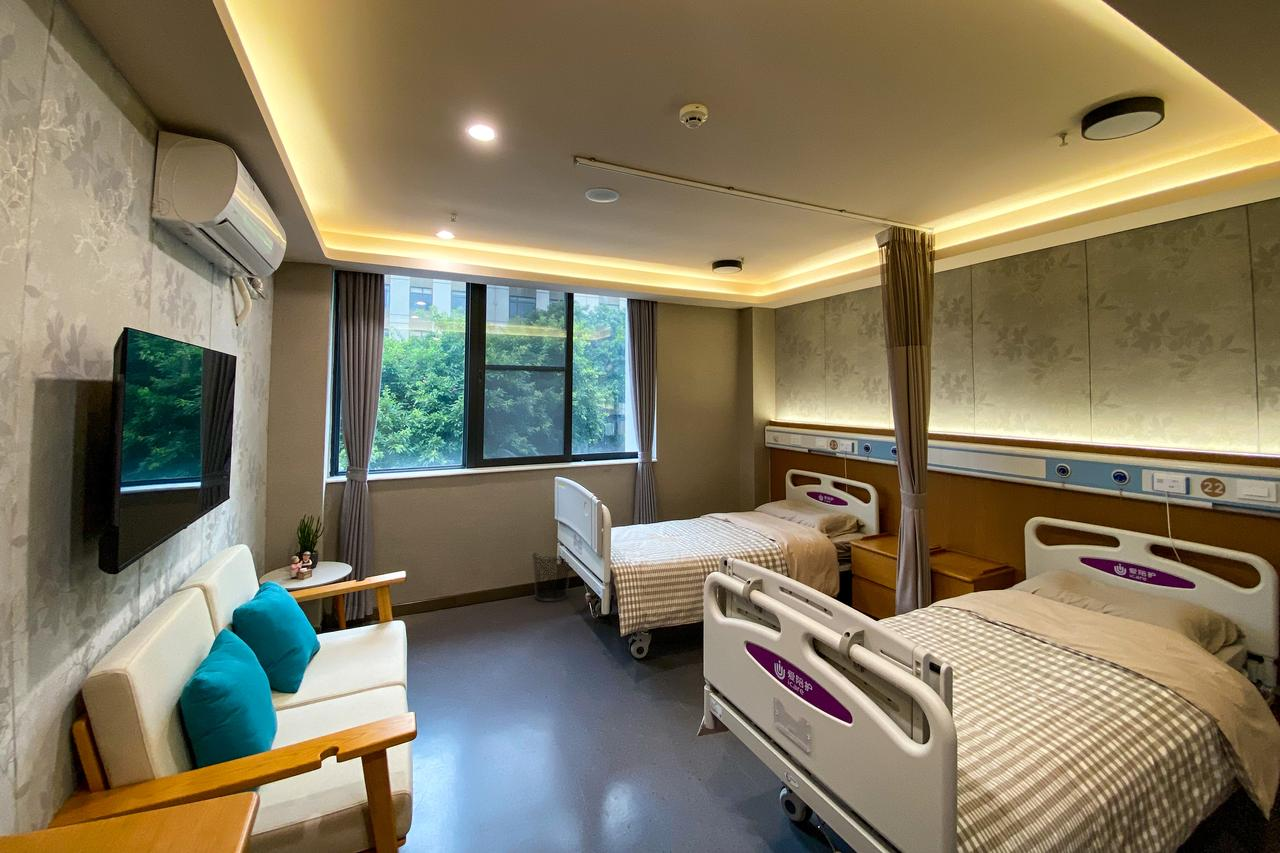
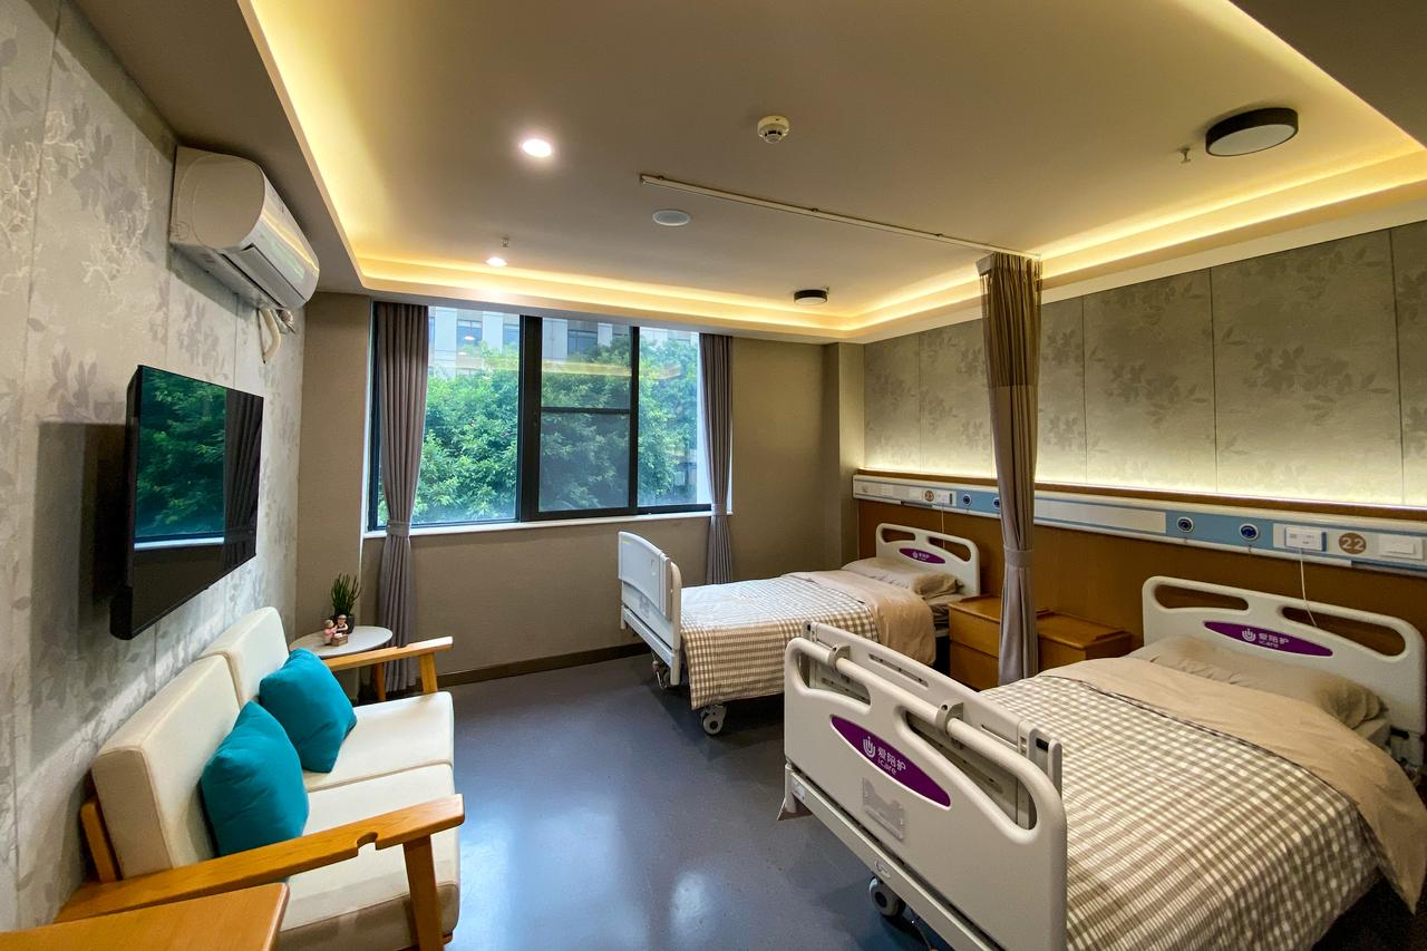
- waste bin (551, 576)
